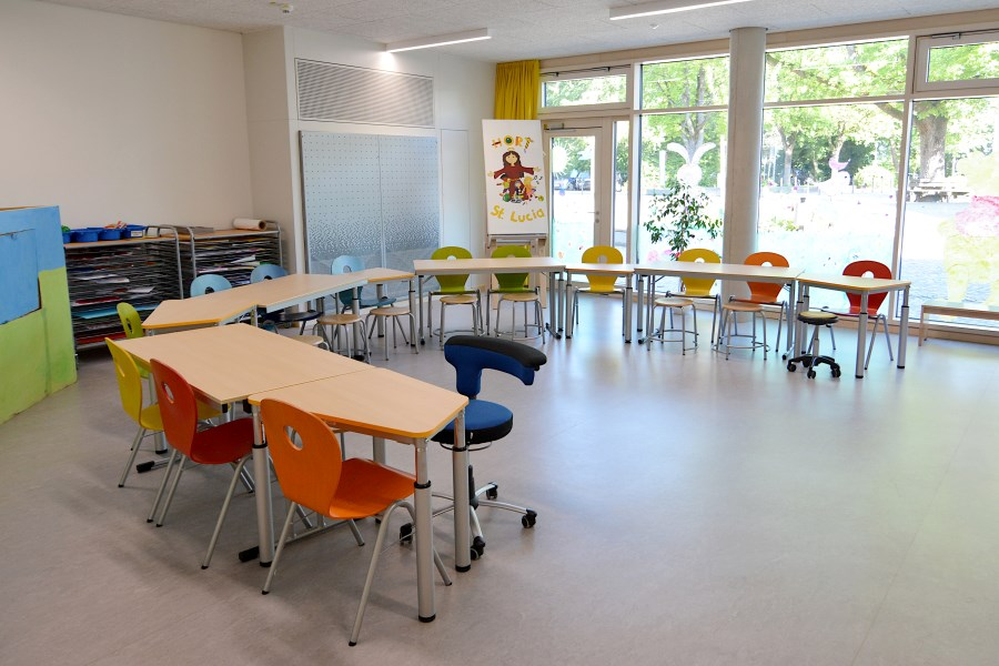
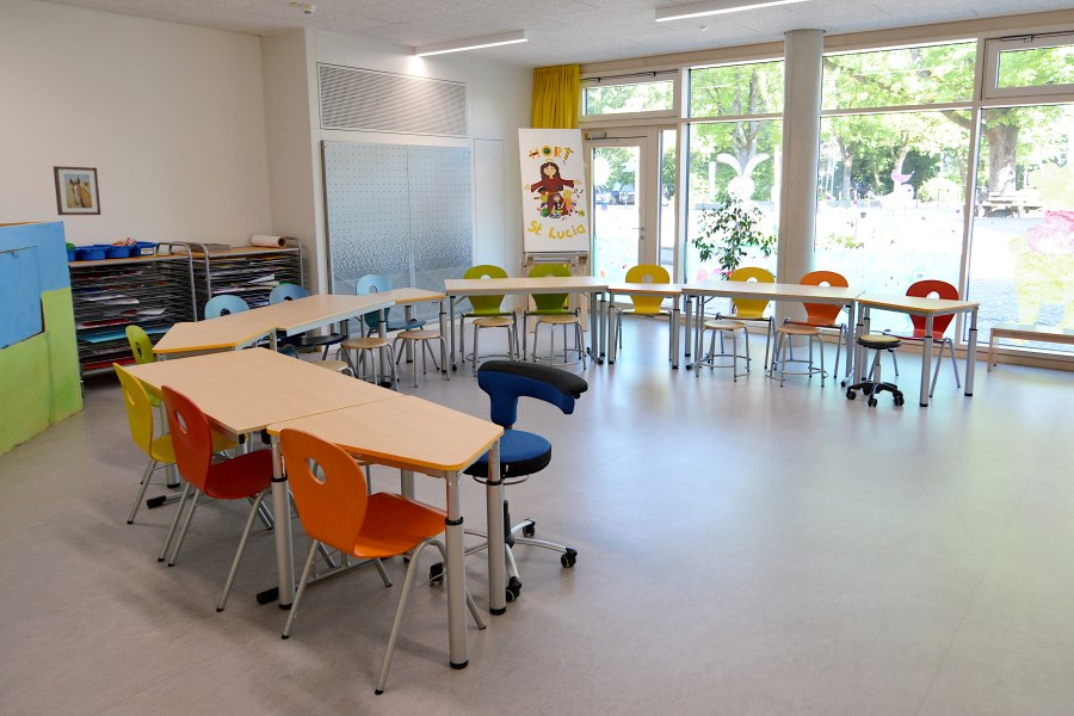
+ wall art (78, 191)
